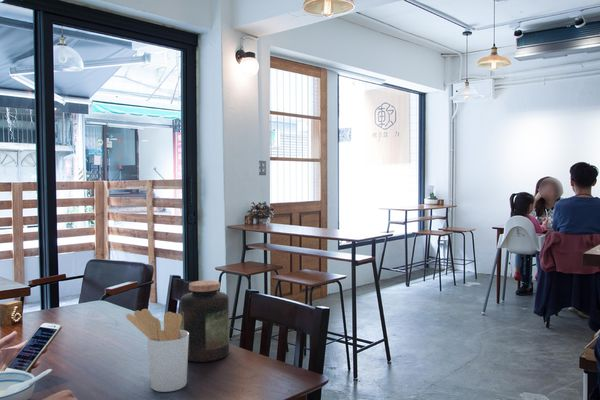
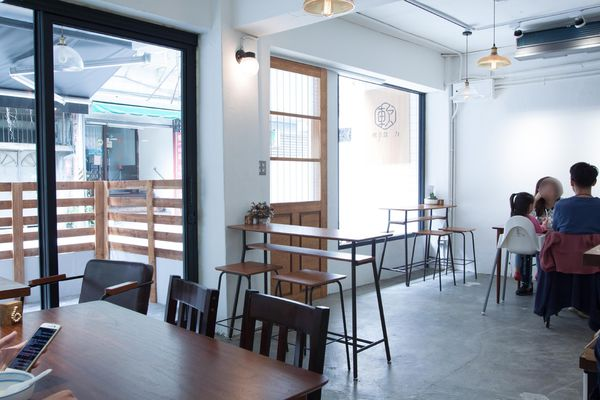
- utensil holder (158, 346)
- jar (204, 318)
